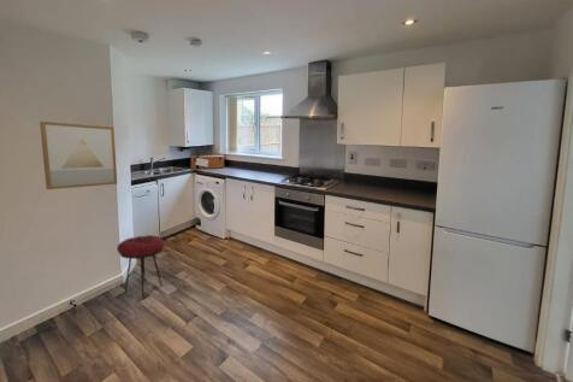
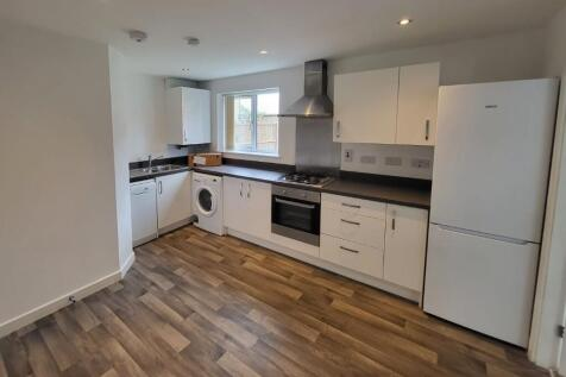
- stool (142, 264)
- wall art (82, 155)
